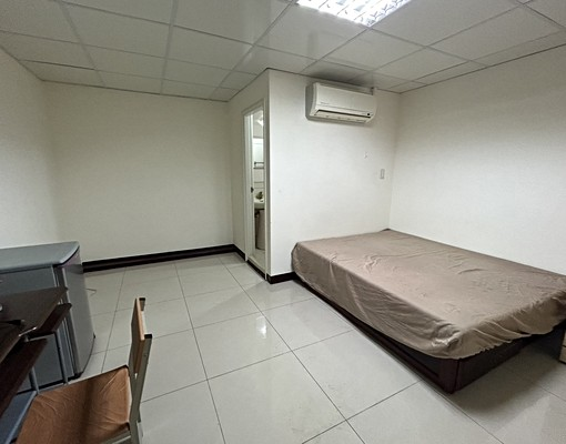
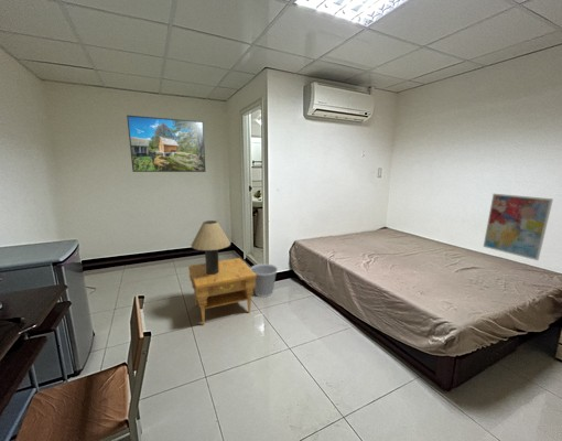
+ wastebasket (263, 280)
+ wall art (515, 225)
+ nightstand (221, 290)
+ table lamp (210, 247)
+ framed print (169, 146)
